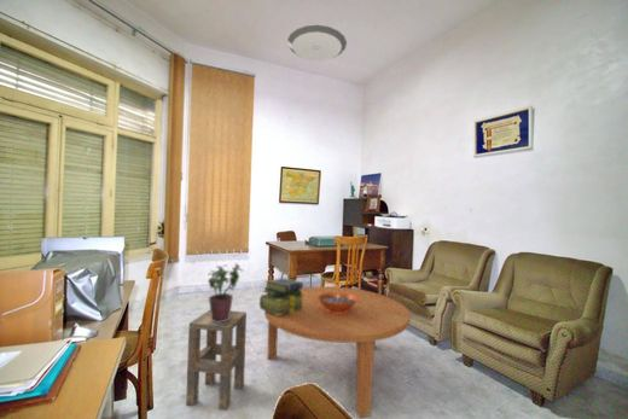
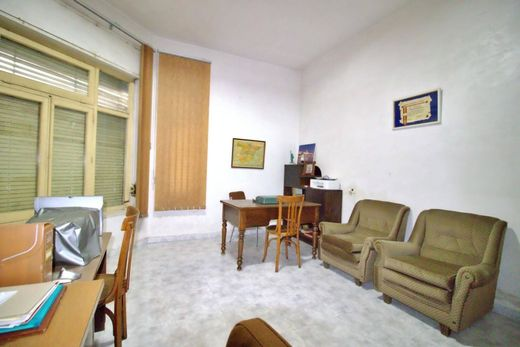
- potted plant (223, 292)
- side table (217, 354)
- ceiling light fixture (316, 46)
- decorative bowl (337, 303)
- coffee table (335, 336)
- stack of books (283, 293)
